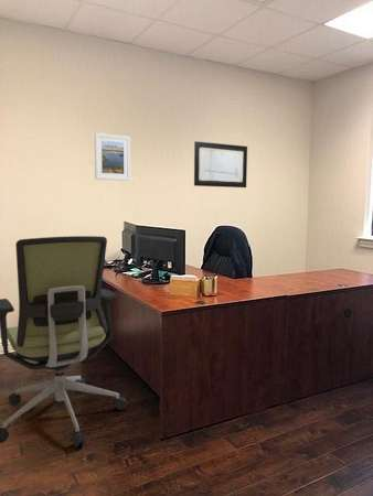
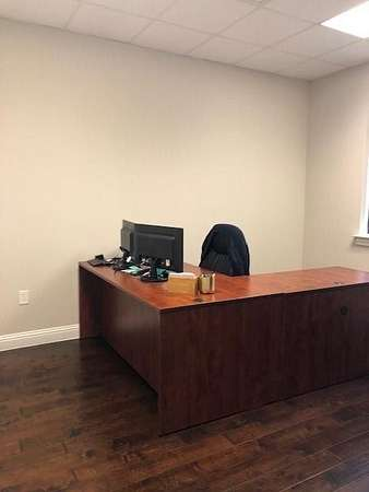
- office chair (60, 327)
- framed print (113, 158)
- wall art (221, 165)
